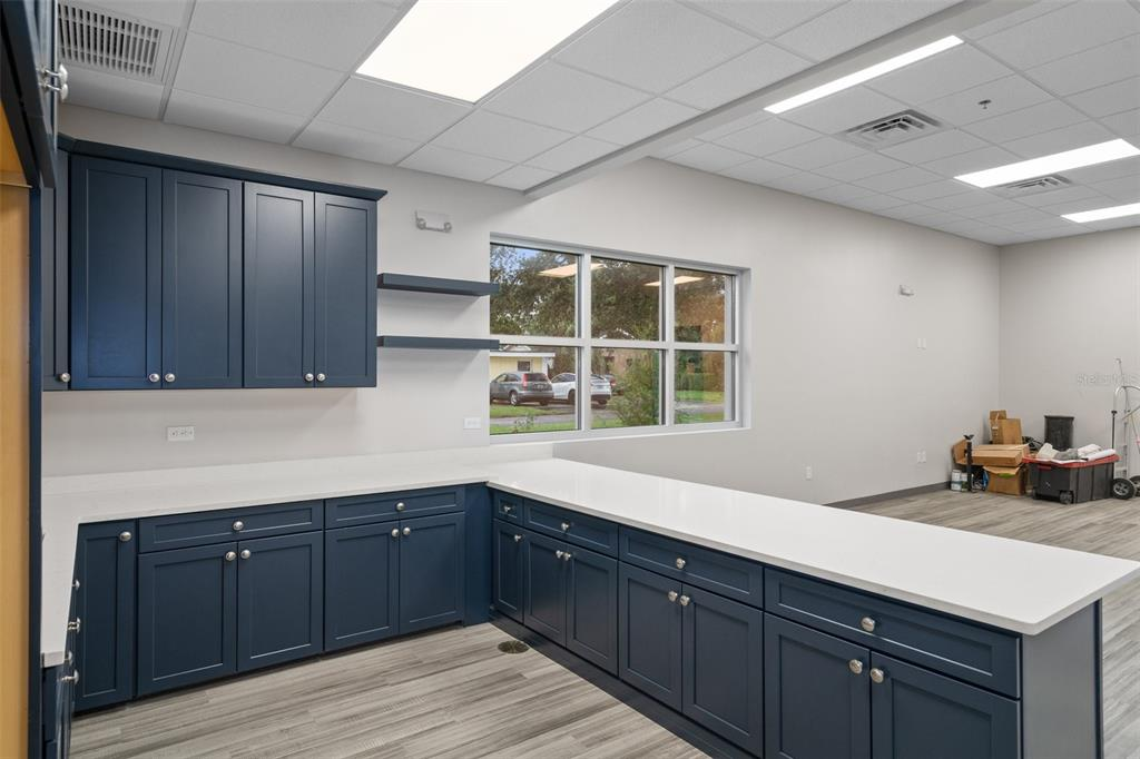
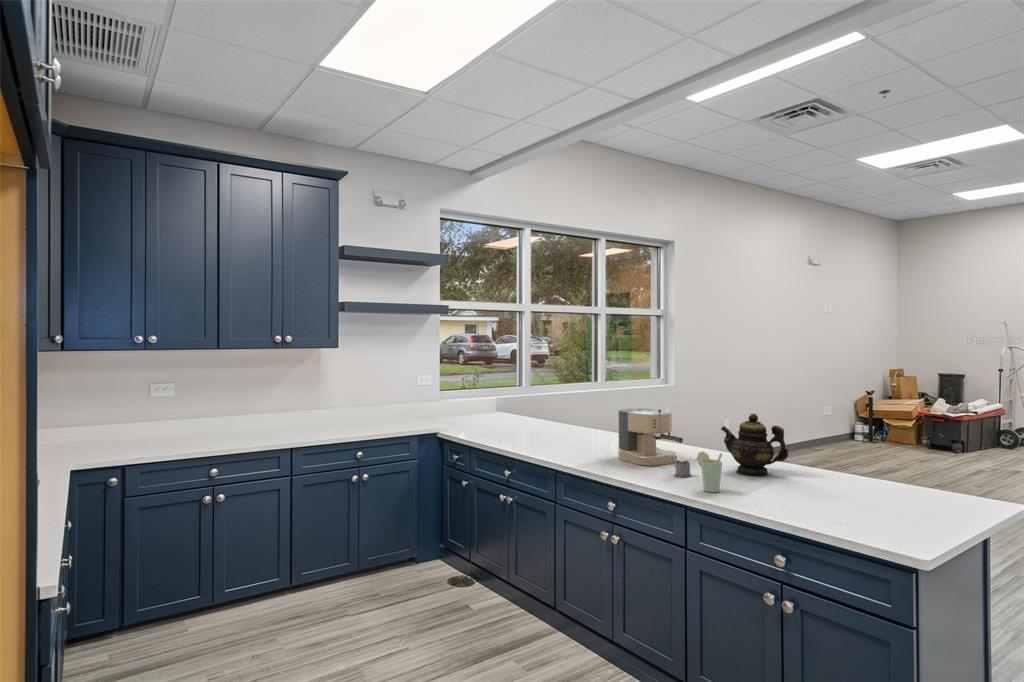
+ cup (709, 470)
+ tea glass holder (681, 463)
+ coffee maker (651, 434)
+ teapot (753, 443)
